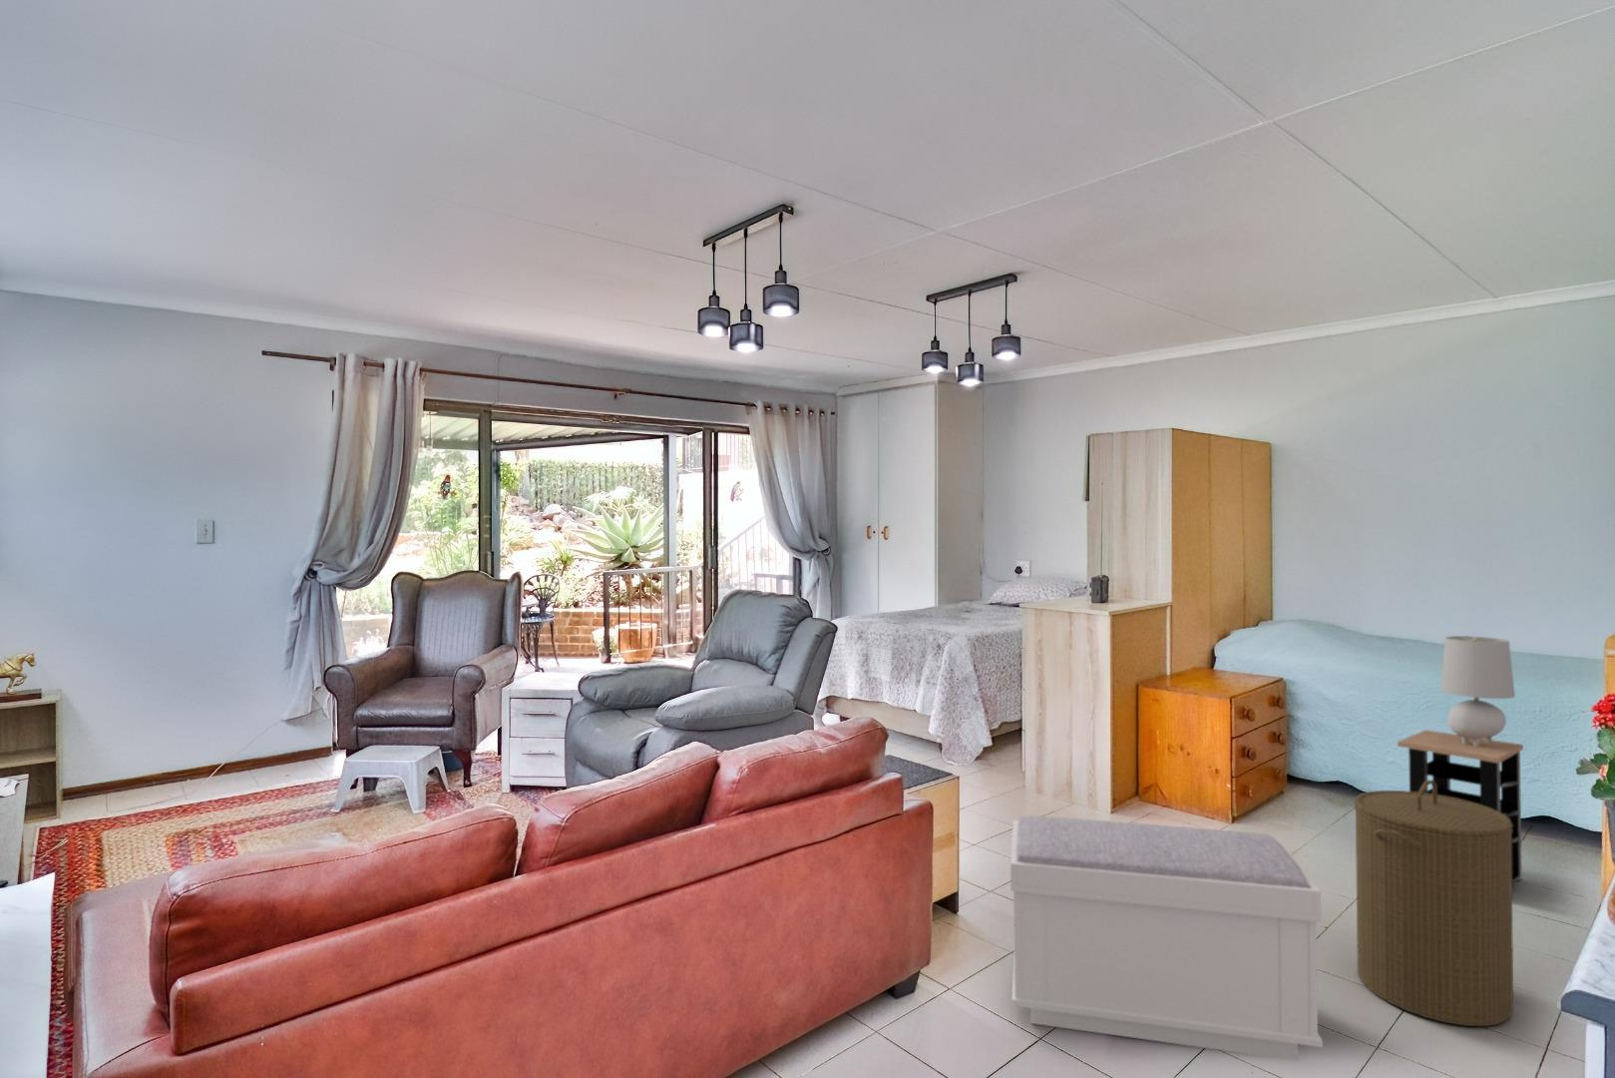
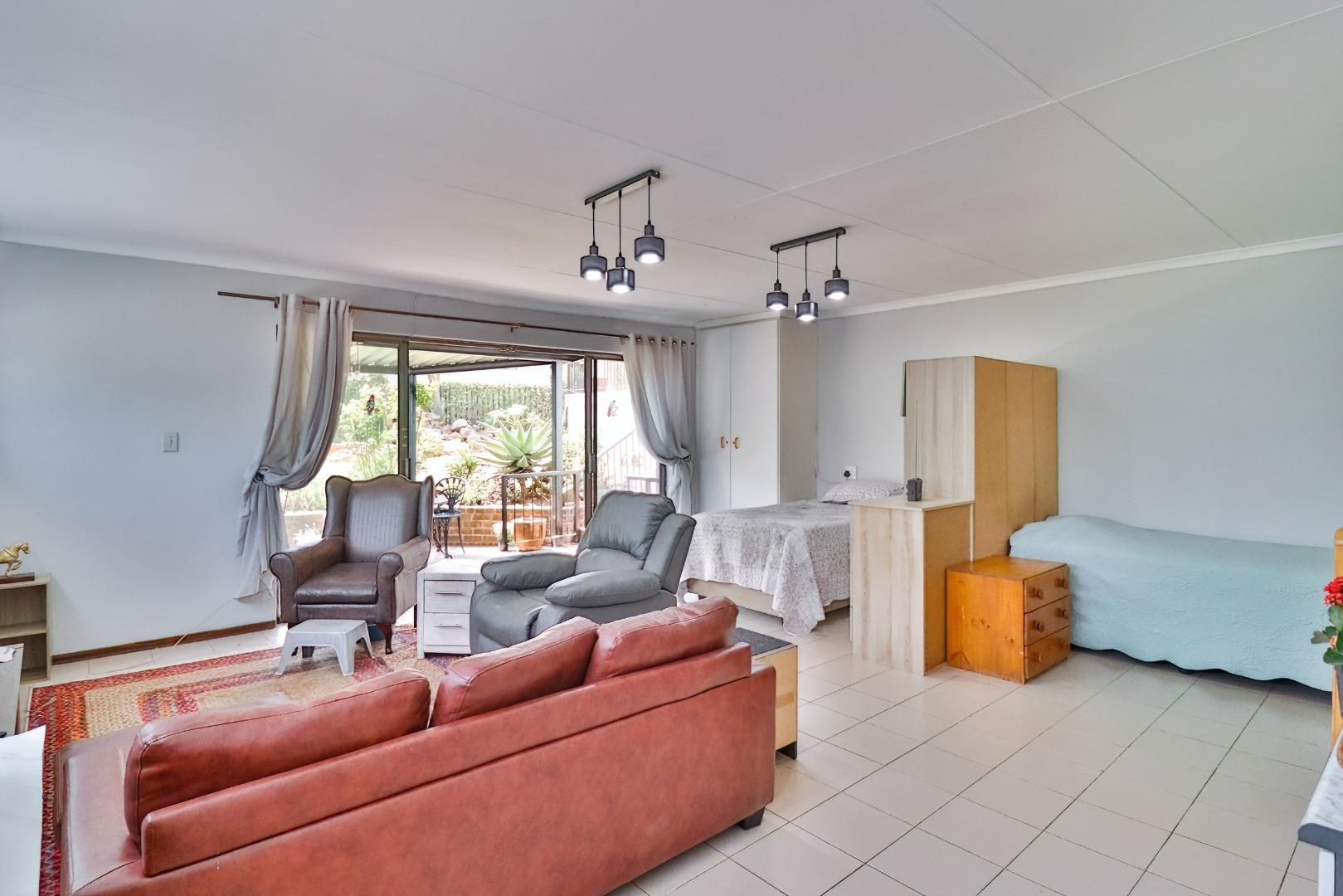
- table lamp (1478, 689)
- bench (1150, 923)
- side table (1463, 800)
- laundry hamper (1431, 886)
